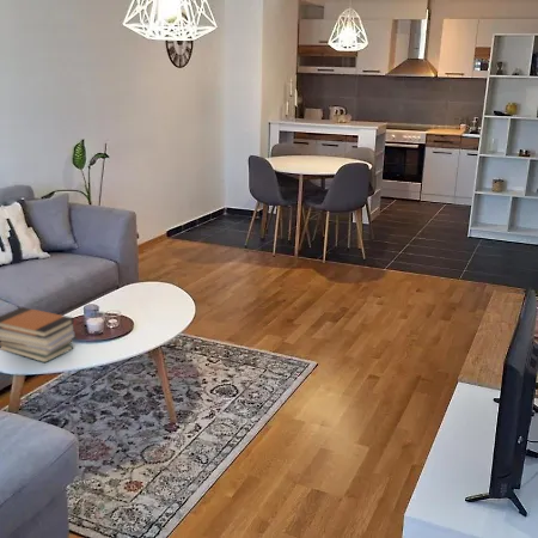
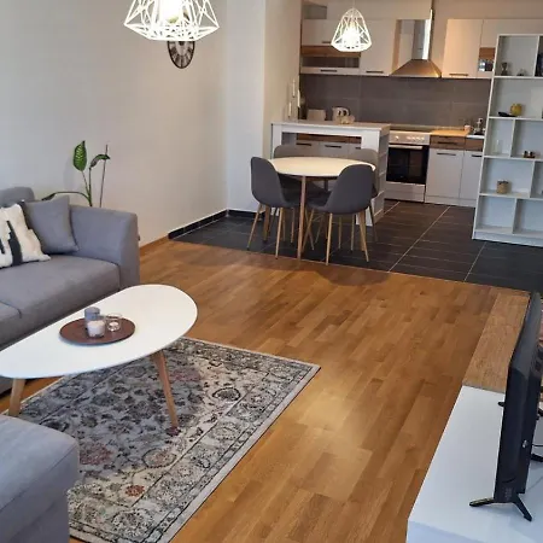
- book stack (35, 334)
